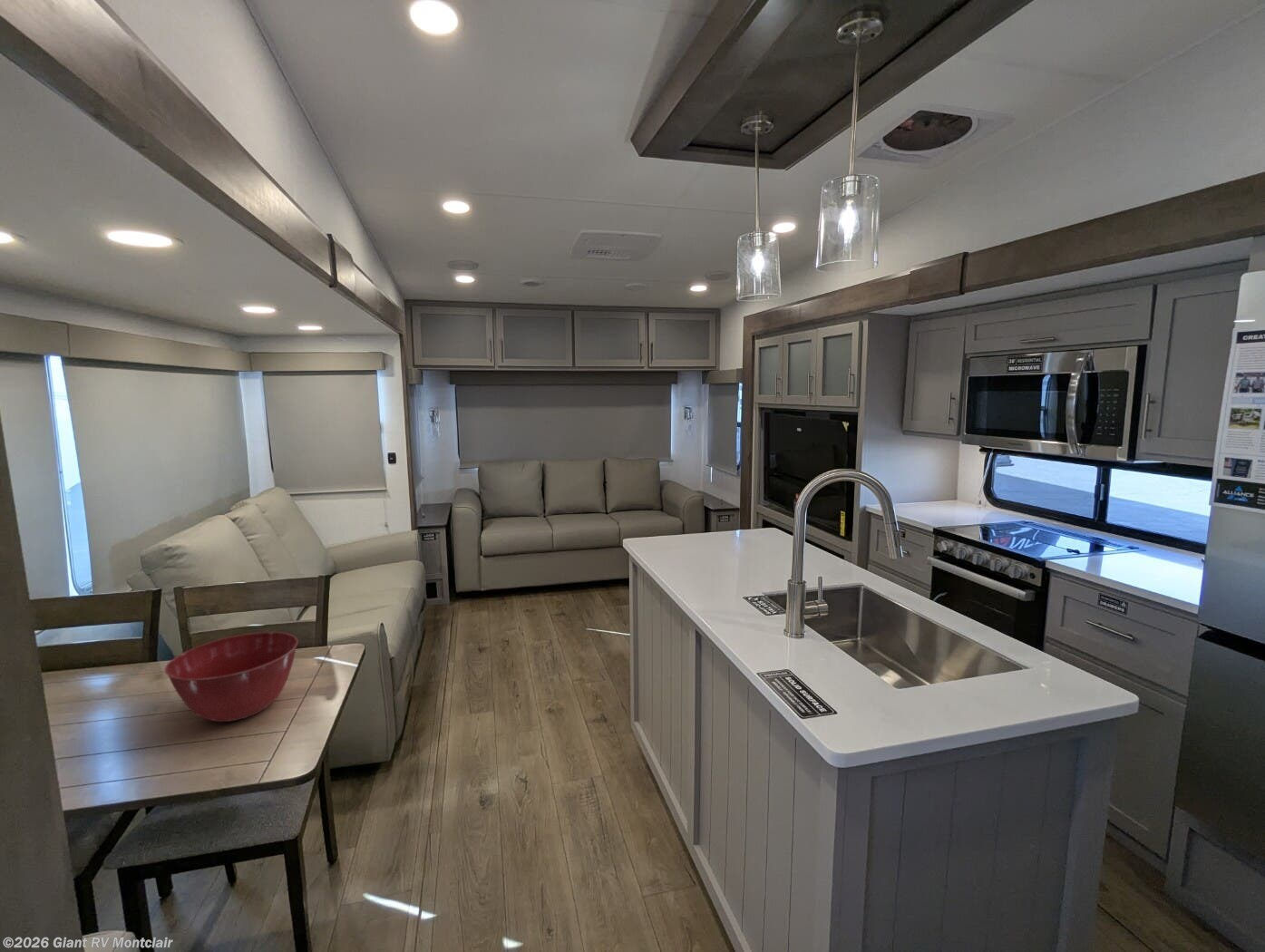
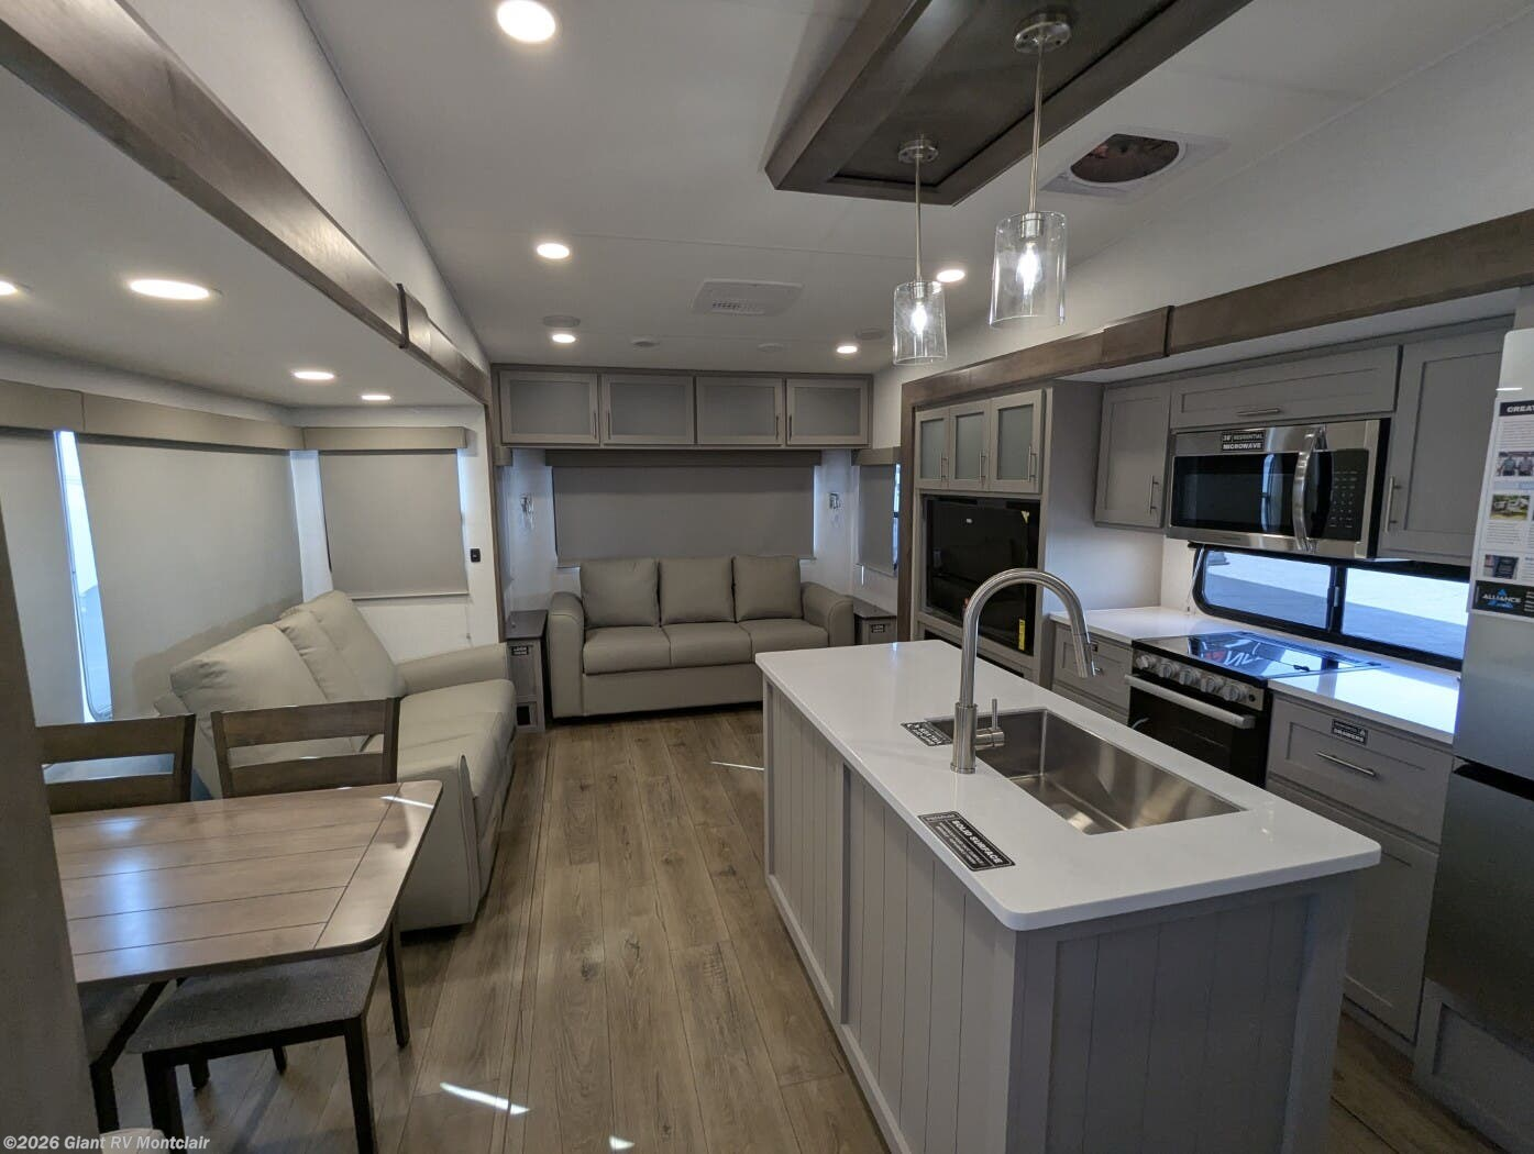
- mixing bowl (237, 680)
